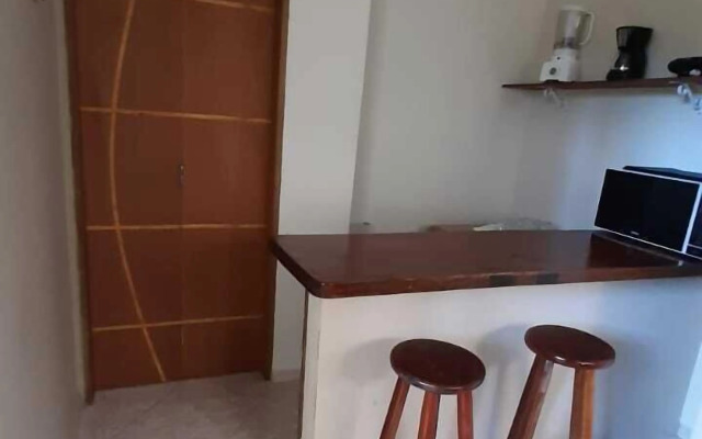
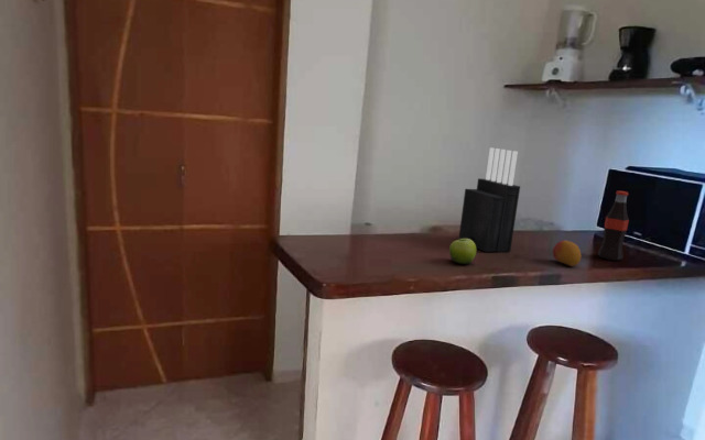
+ fruit (463, 250)
+ fruit (567, 252)
+ bottle (616, 224)
+ knife block (487, 197)
